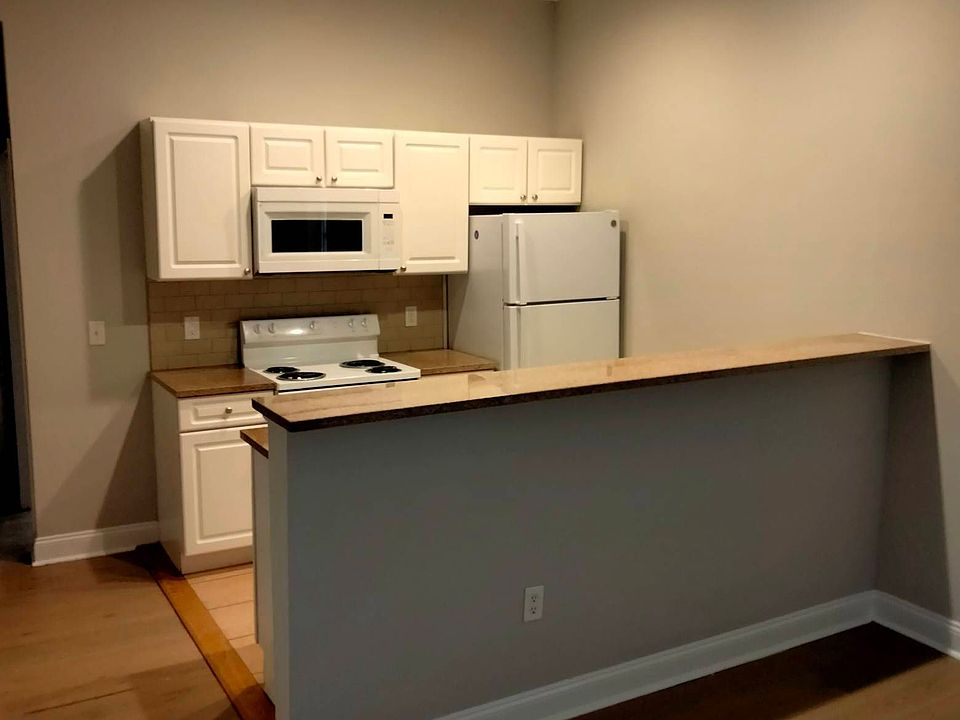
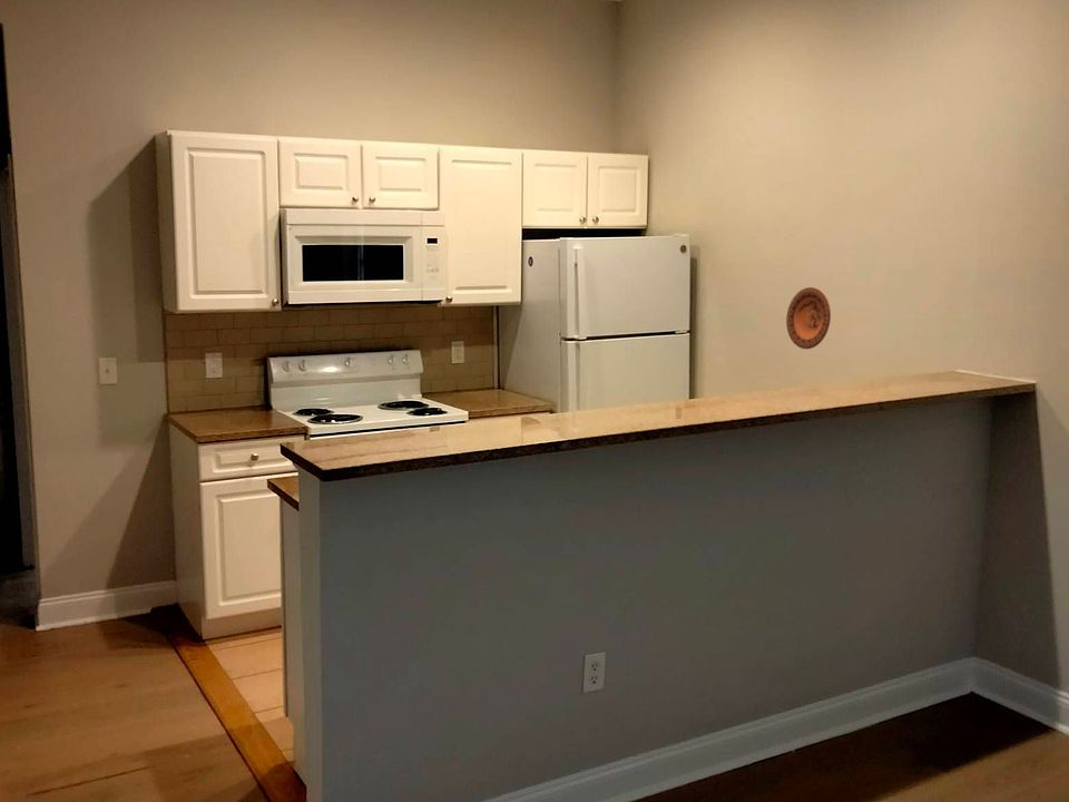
+ decorative plate (808, 317)
